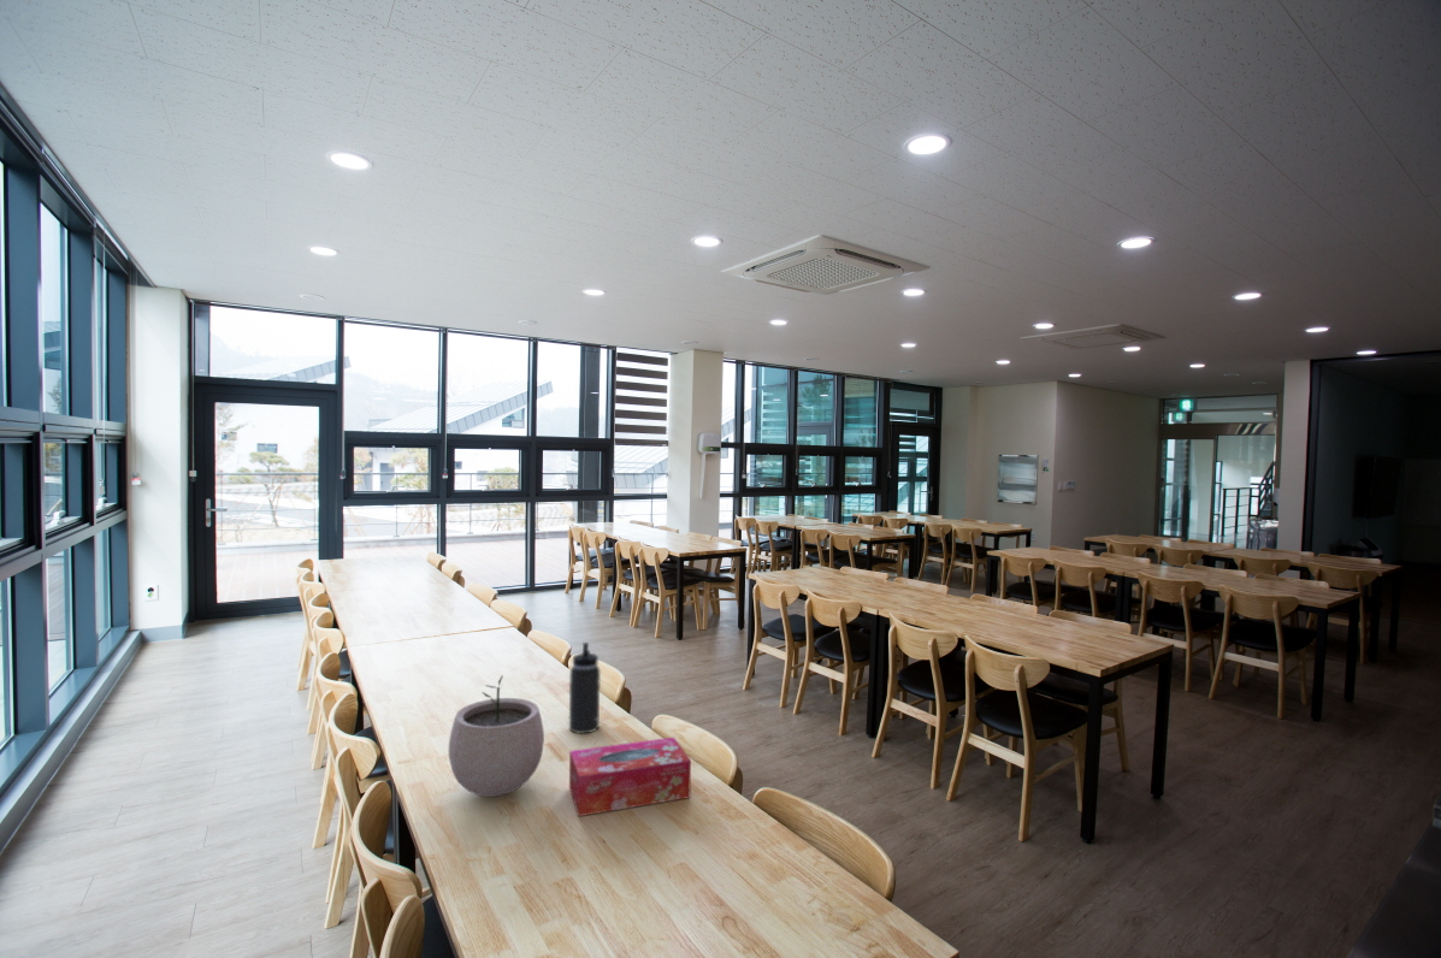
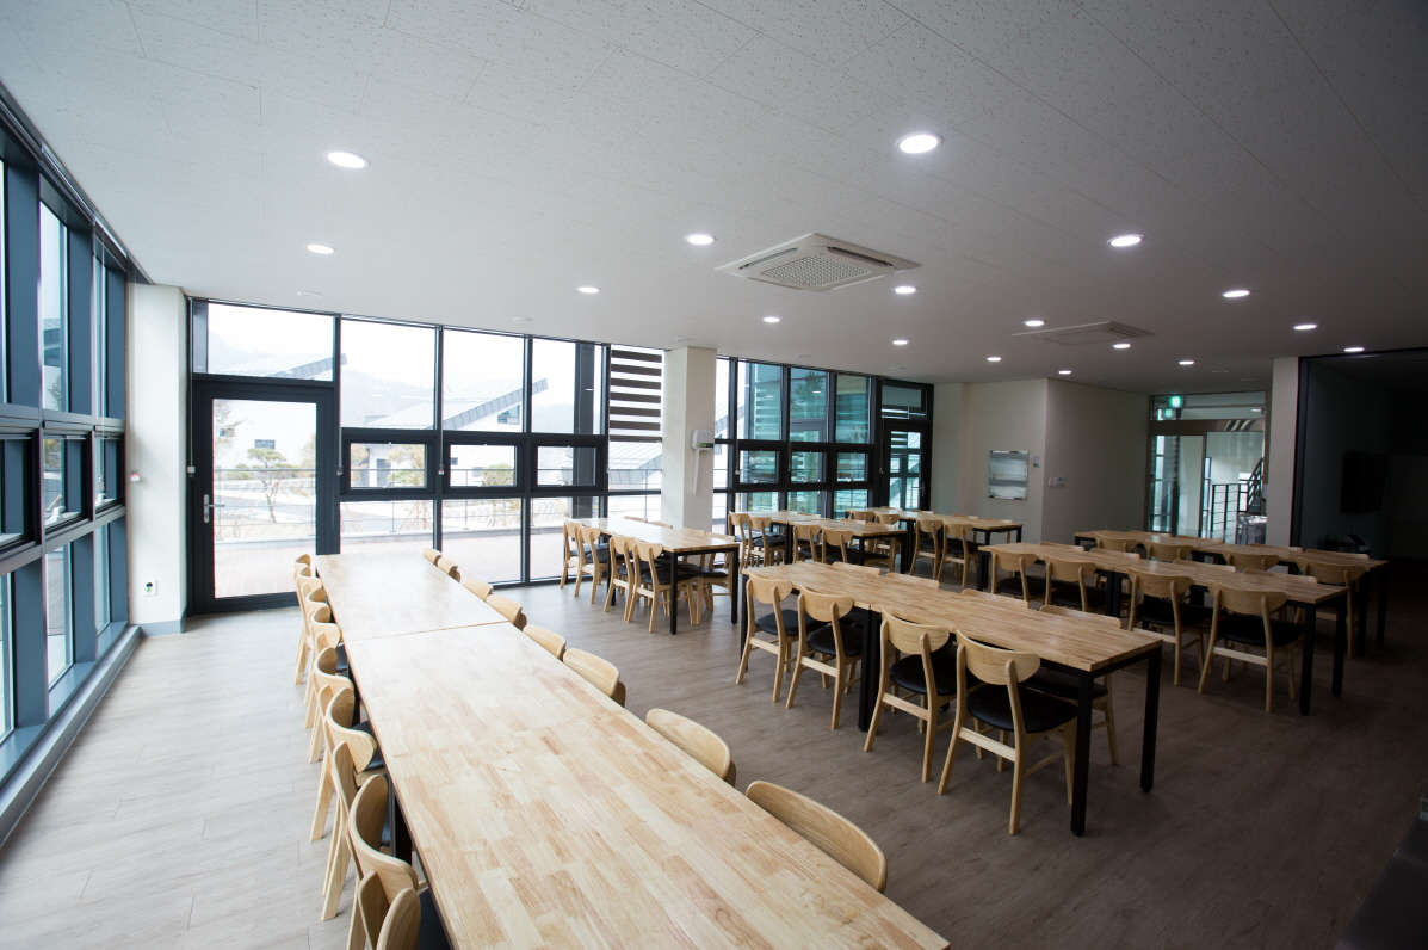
- thermos bottle (585, 684)
- plant pot (497, 733)
- tissue box (628, 774)
